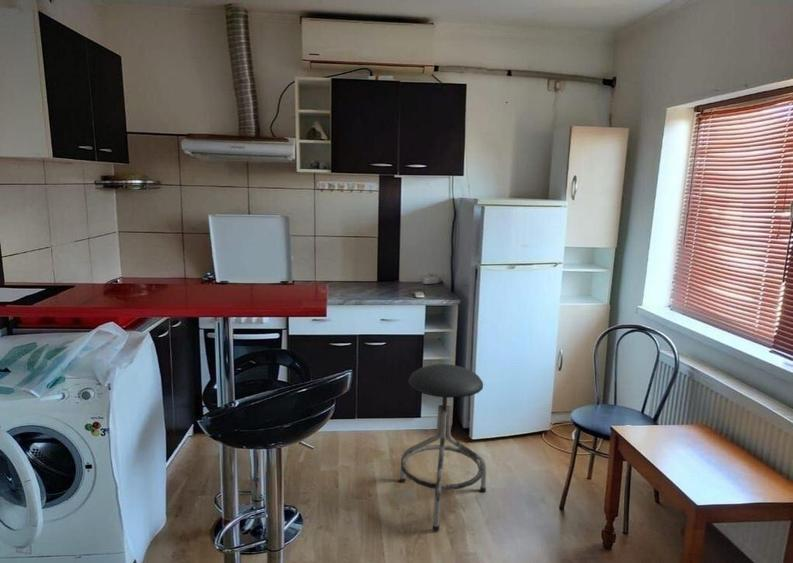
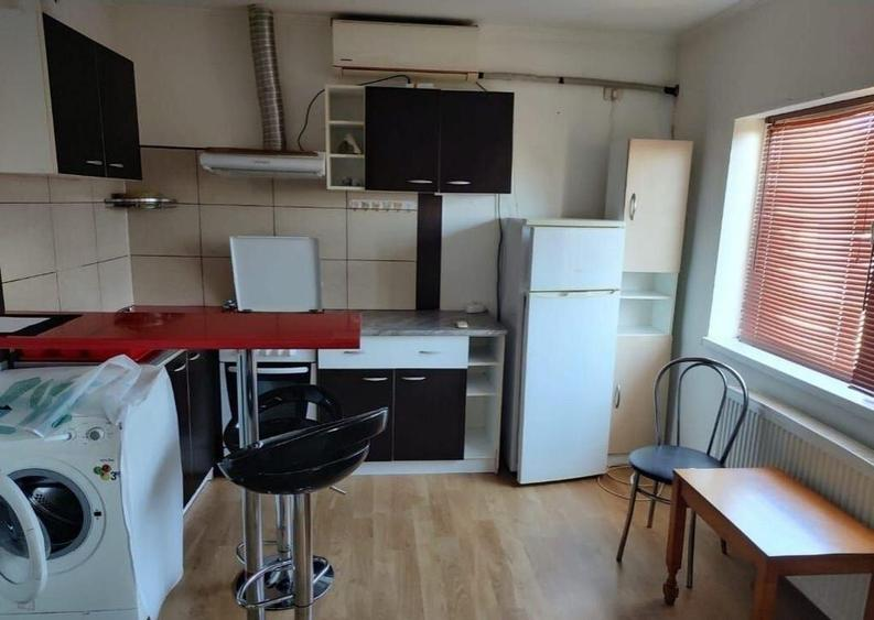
- stool (438, 433)
